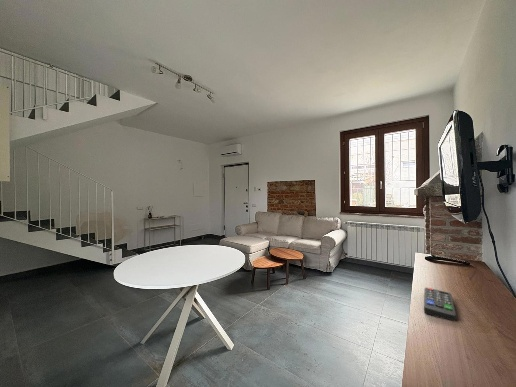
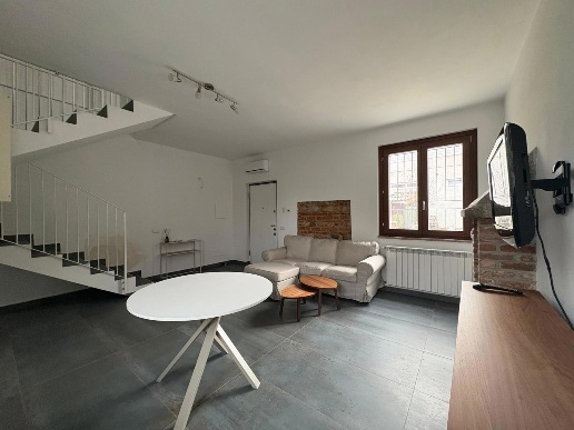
- remote control (438, 302)
